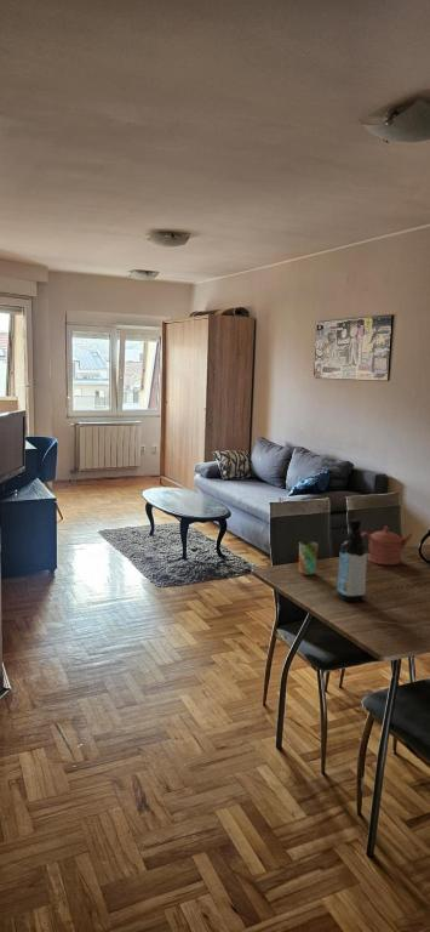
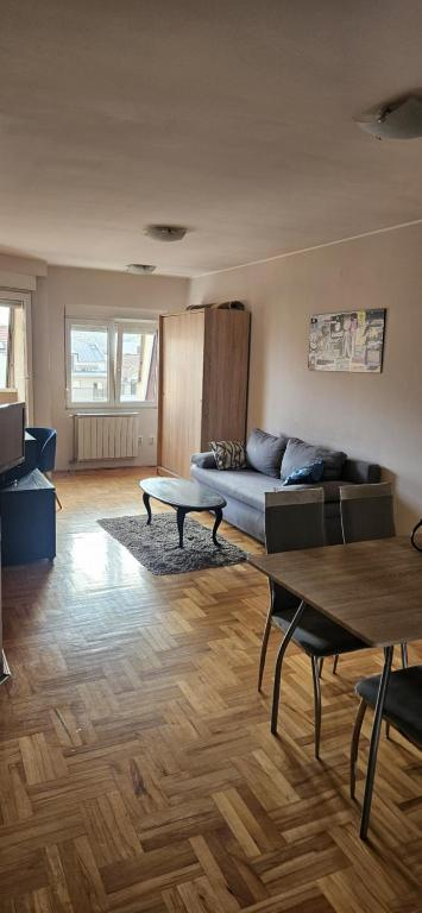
- teapot (385, 544)
- water bottle (352, 559)
- cup (308, 558)
